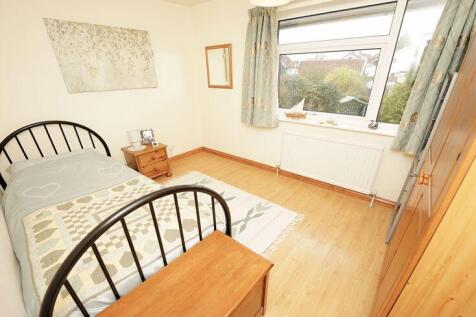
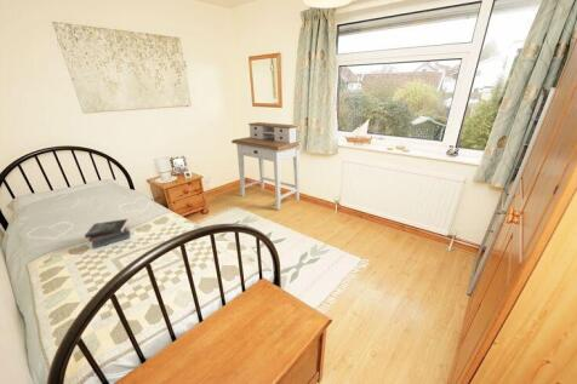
+ desk (268, 160)
+ book (109, 231)
